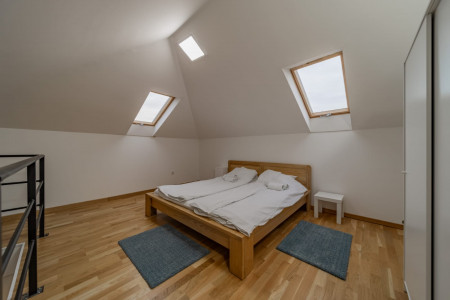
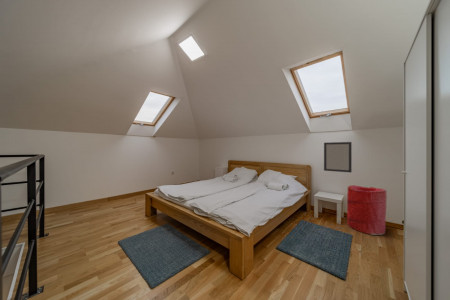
+ home mirror (337, 156)
+ laundry hamper (365, 207)
